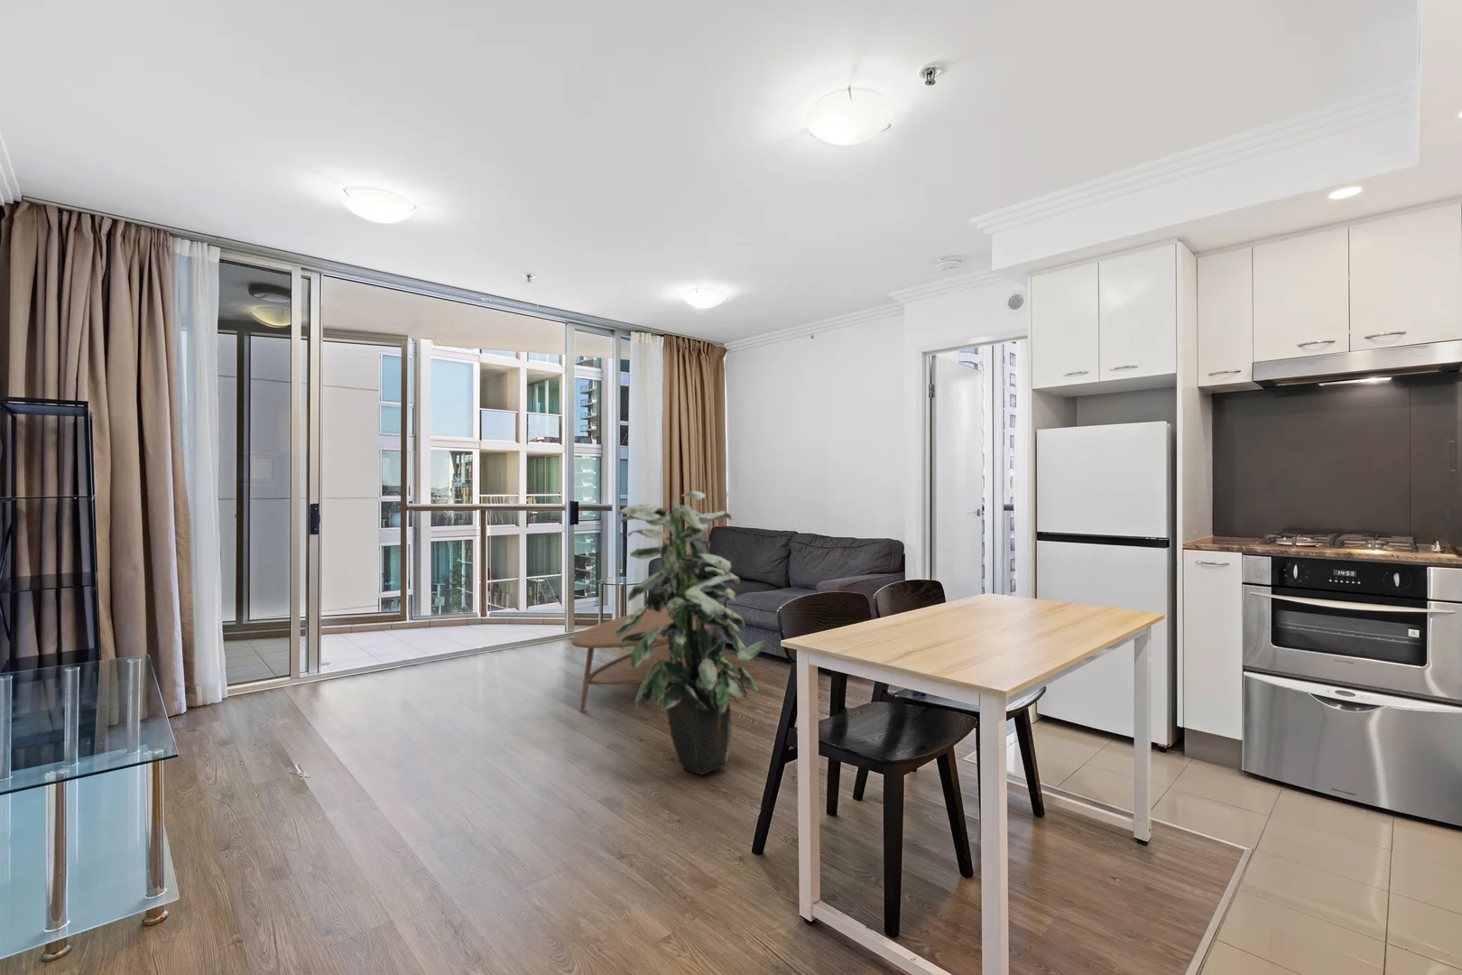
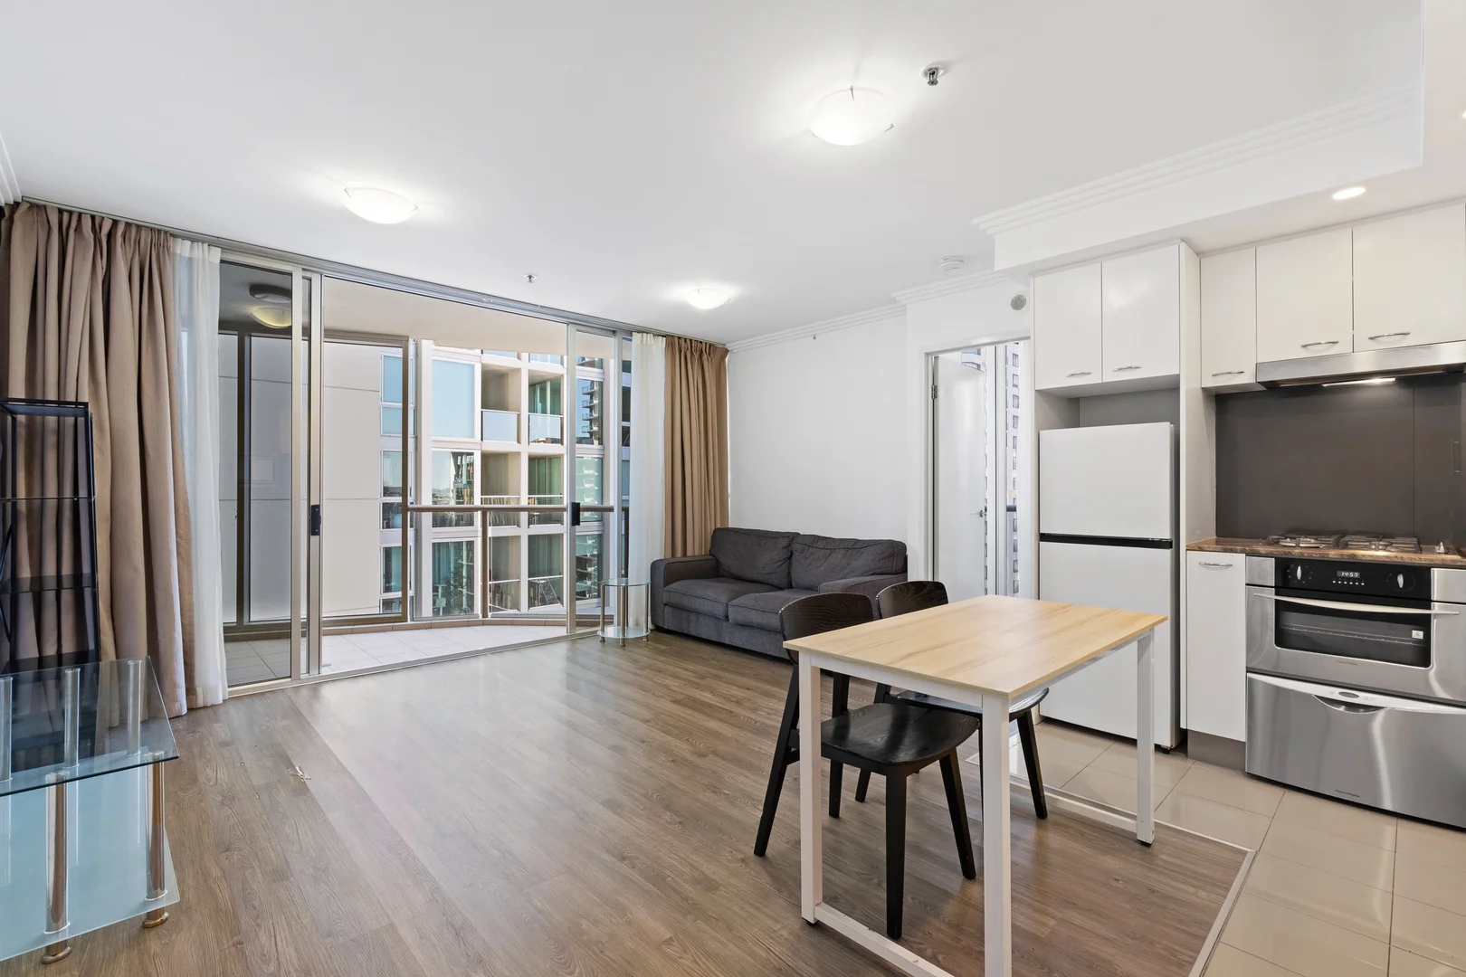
- indoor plant (686, 629)
- coffee table (656, 655)
